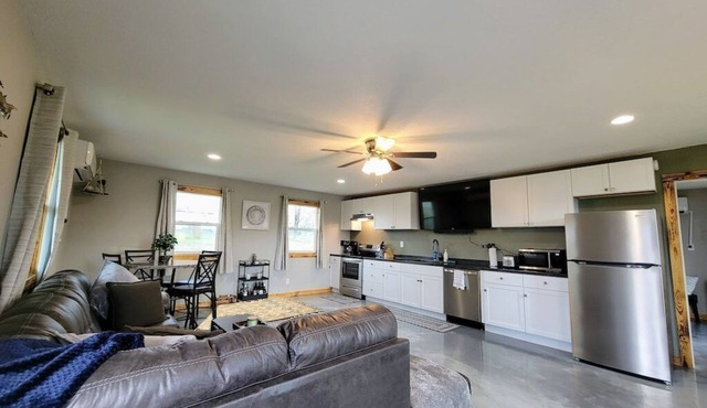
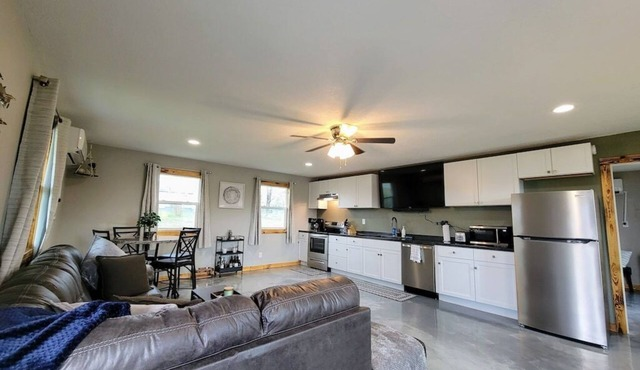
- rug (238, 312)
